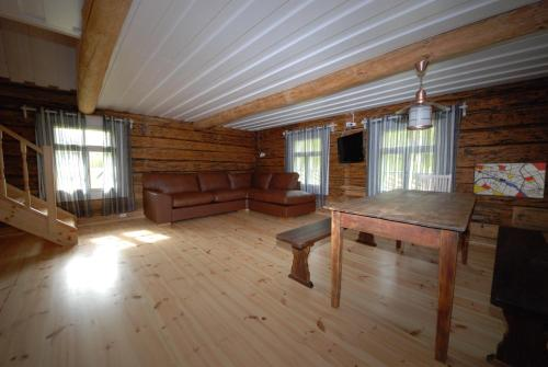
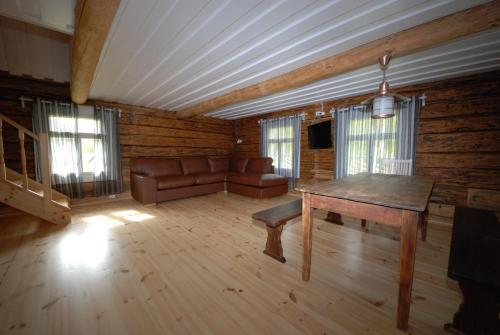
- wall art (506, 180)
